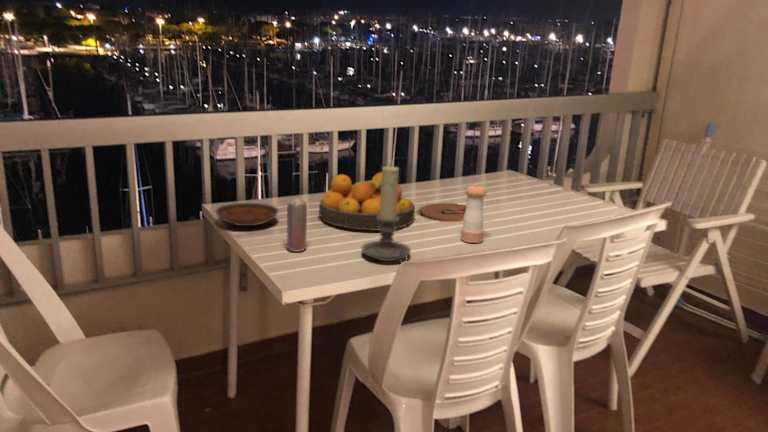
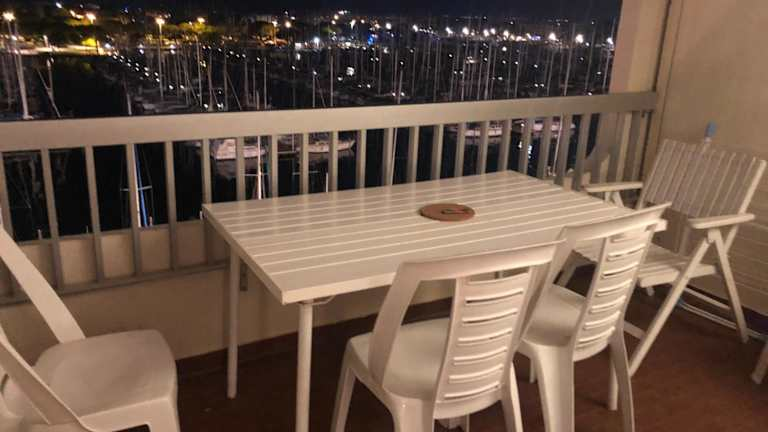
- fruit bowl (367, 196)
- candle holder (391, 213)
- bowl (247, 216)
- pepper shaker (474, 212)
- beverage can (296, 225)
